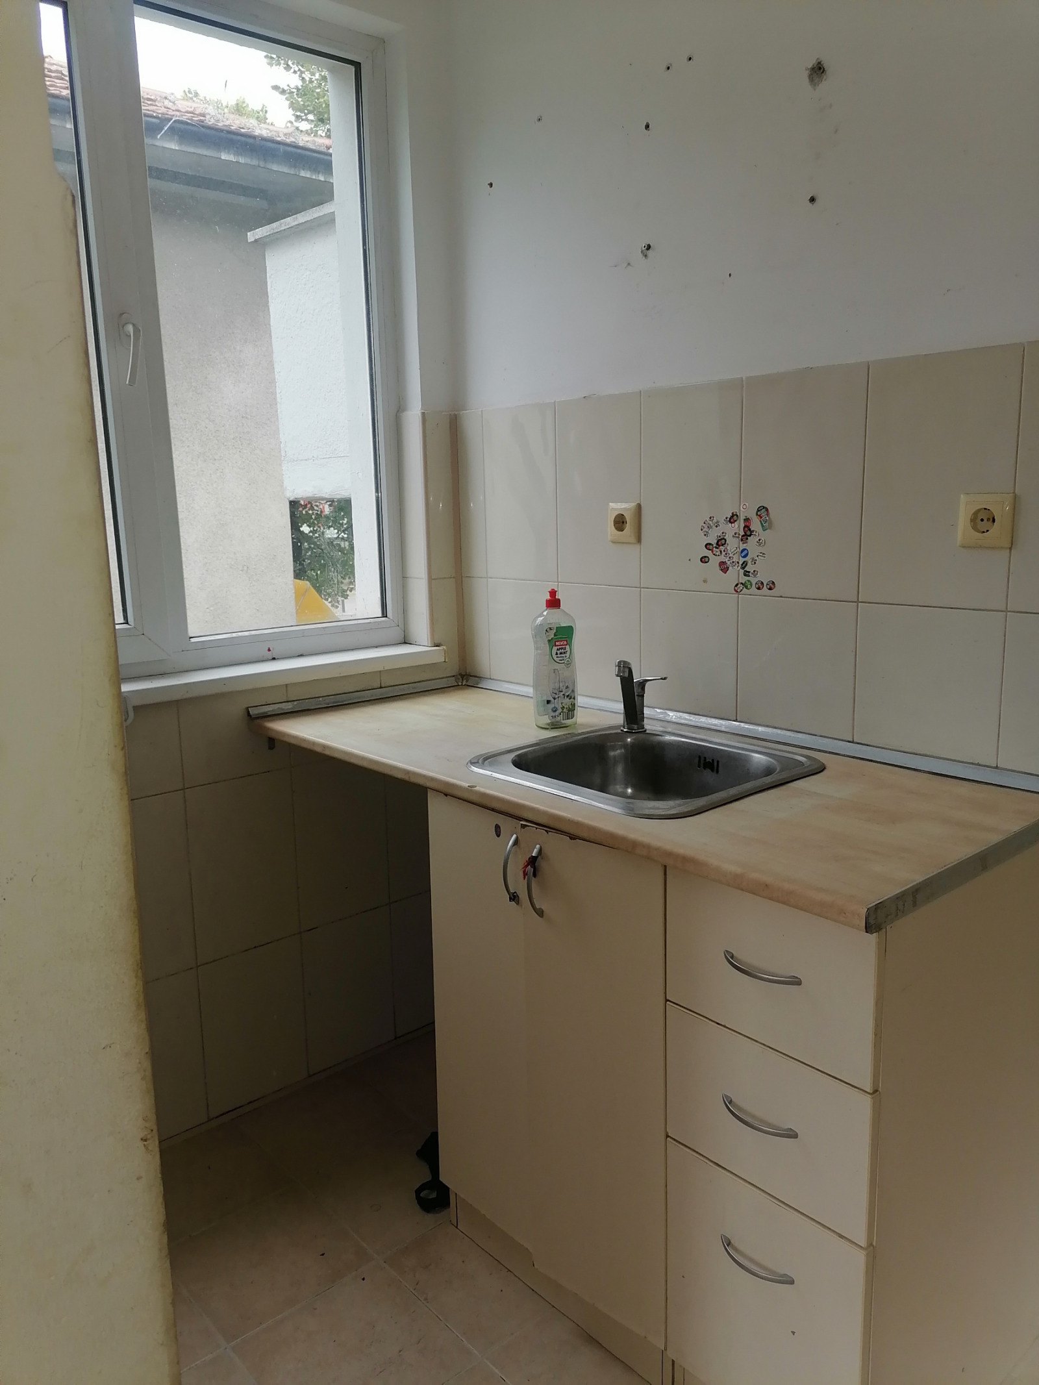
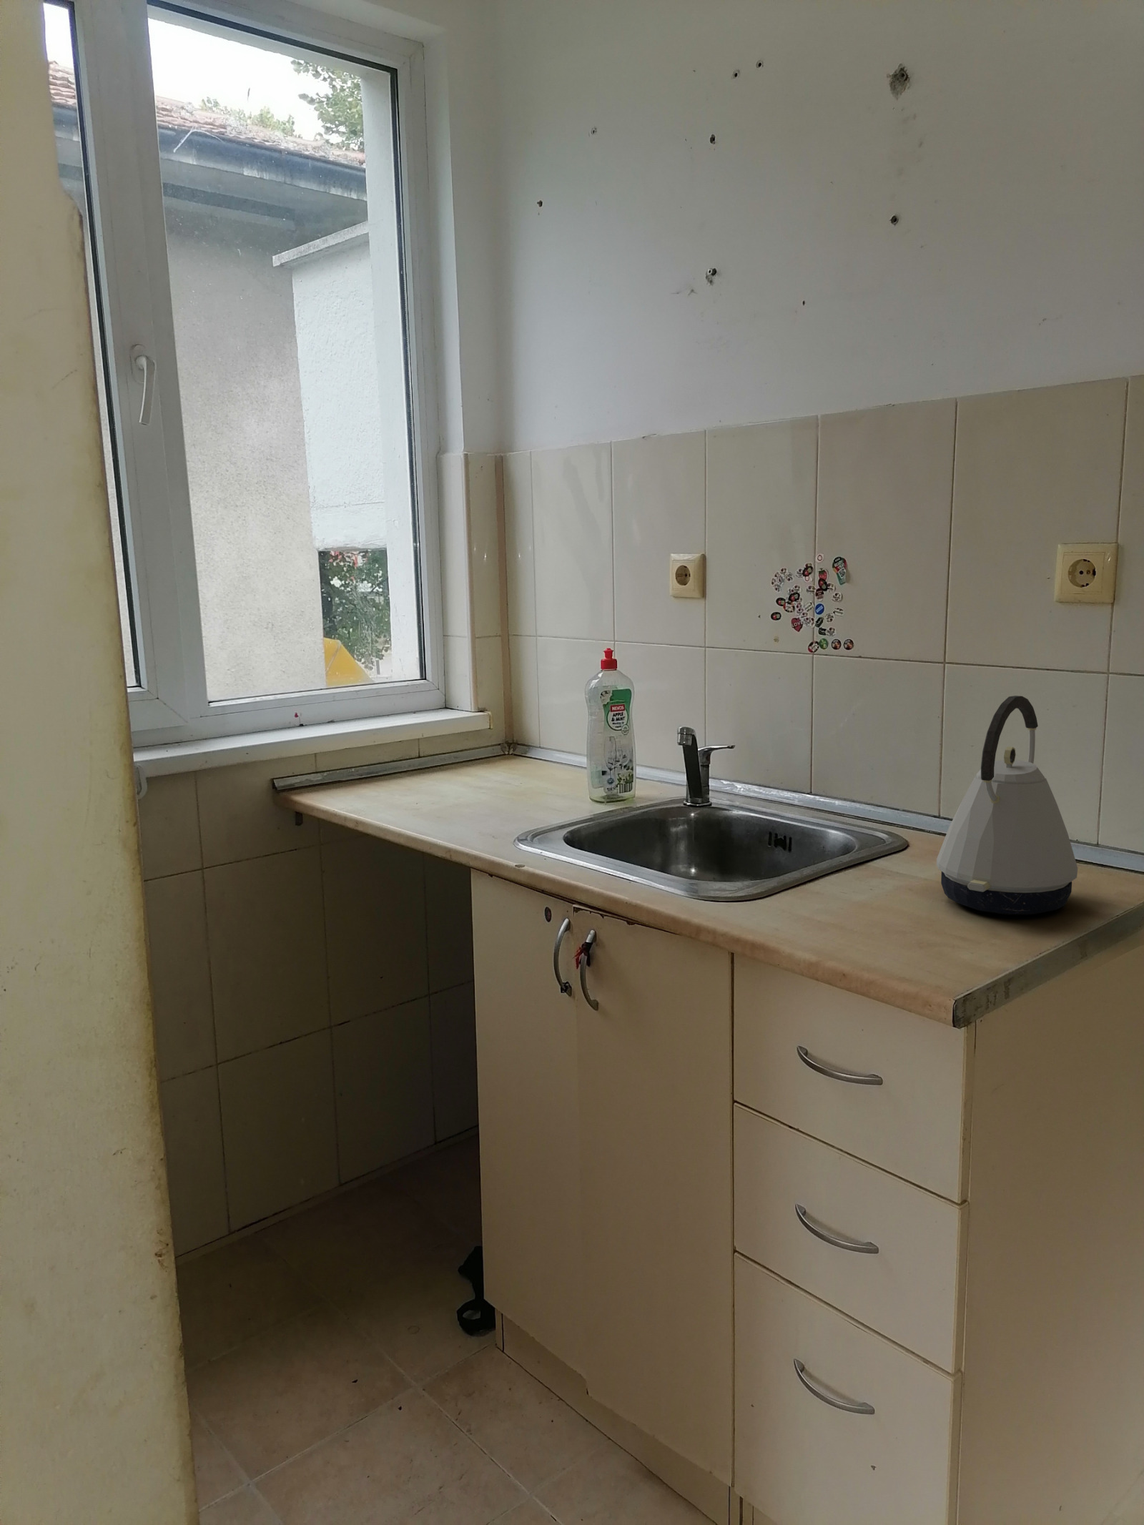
+ kettle (1011, 799)
